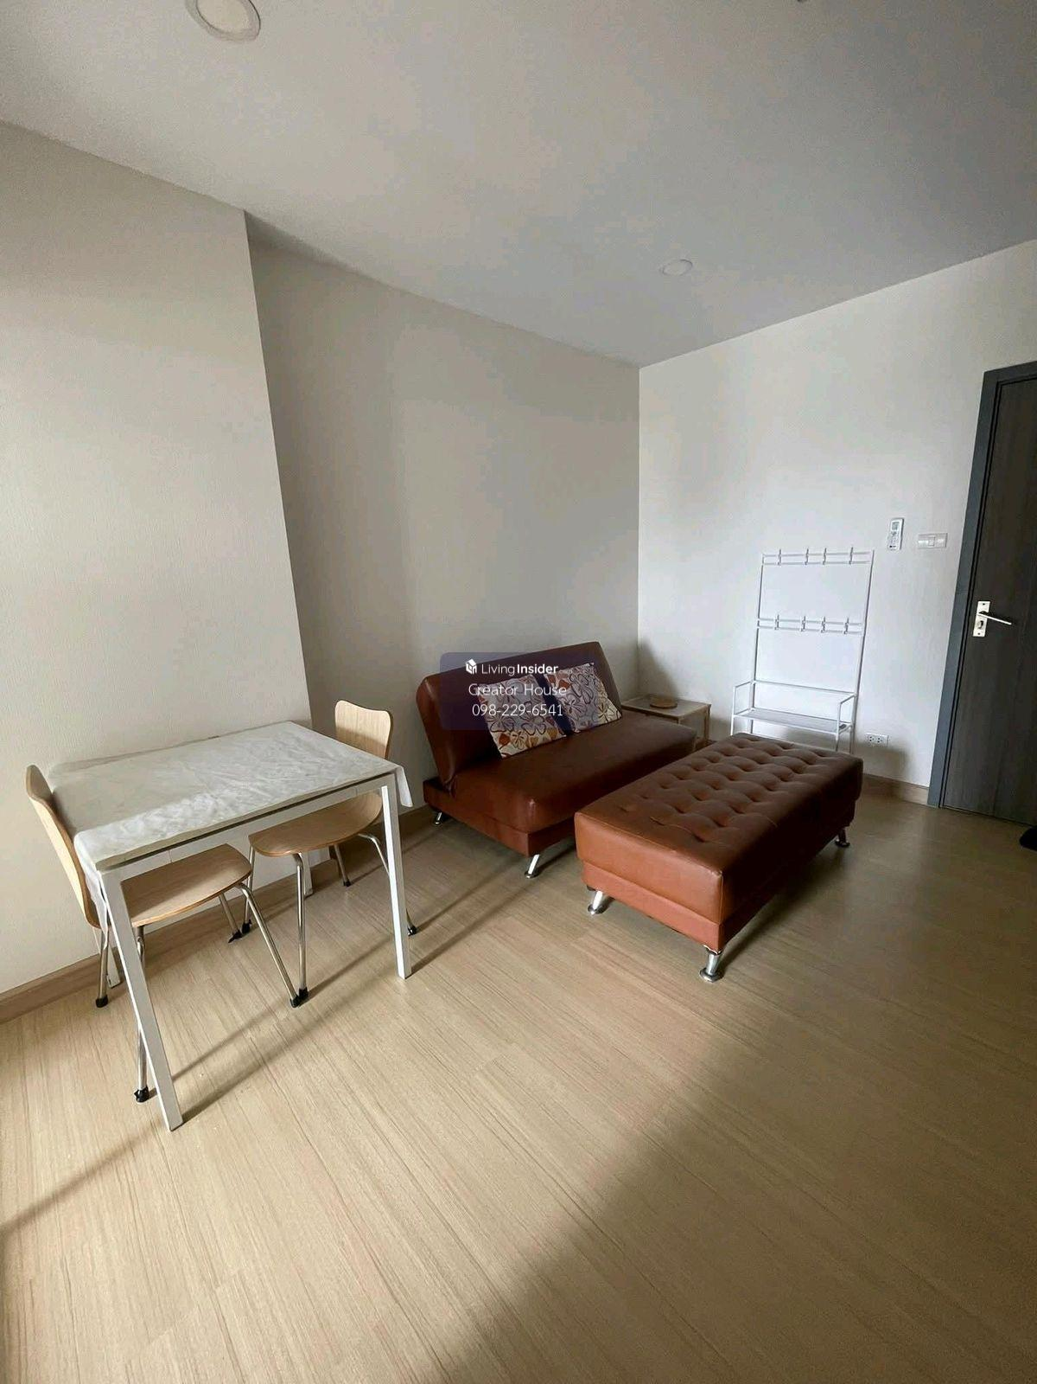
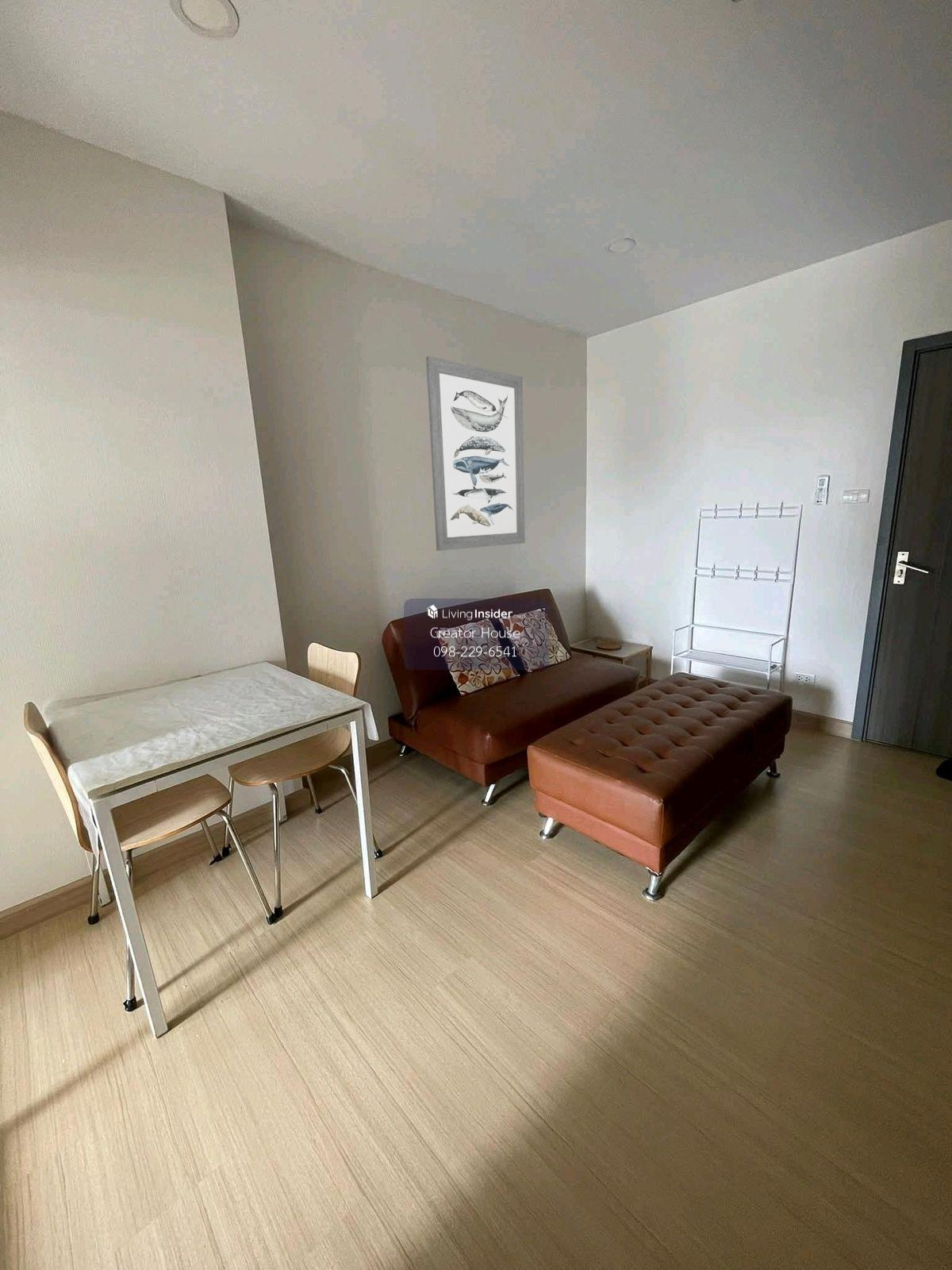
+ wall art (481, 460)
